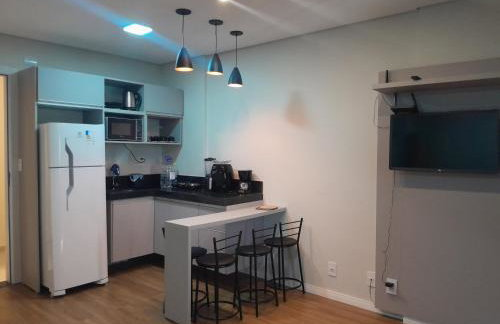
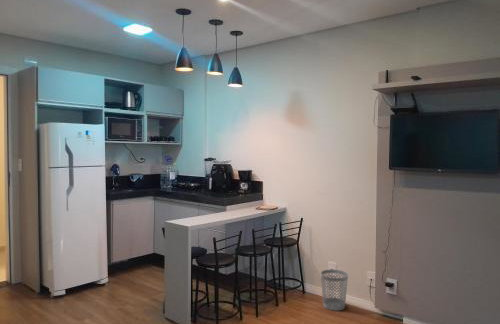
+ wastebasket (334, 289)
